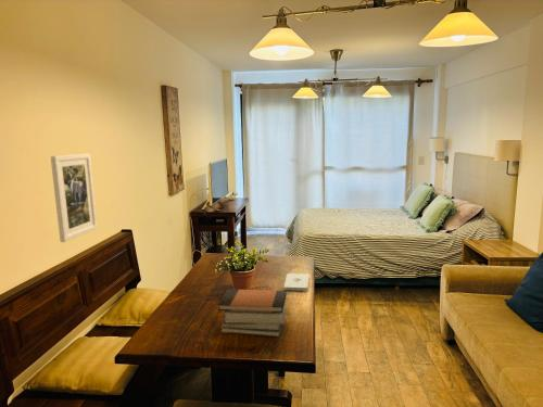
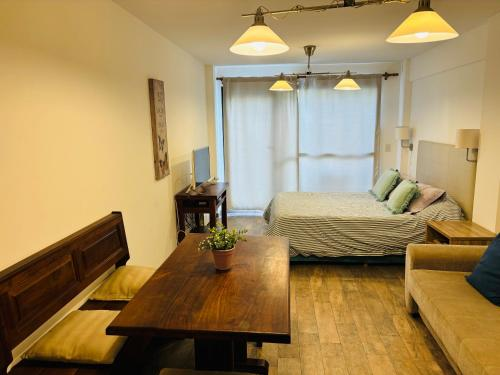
- notepad (296, 281)
- book stack (254, 311)
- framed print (75, 195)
